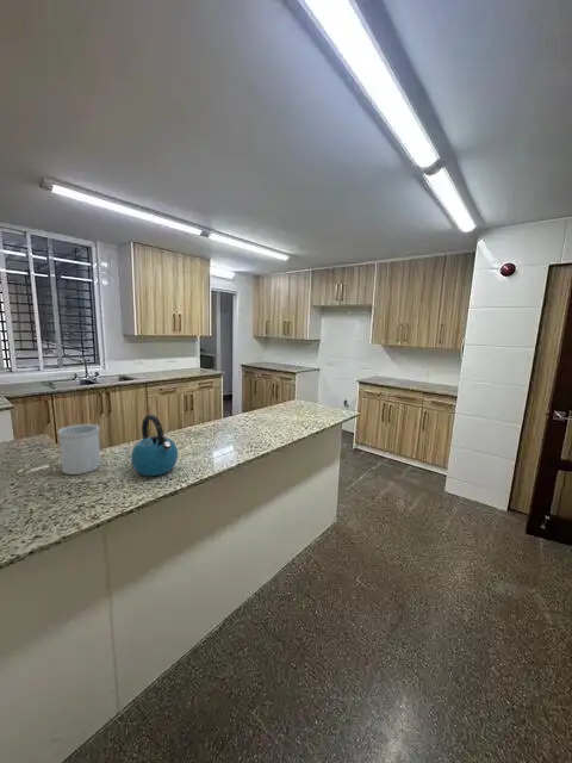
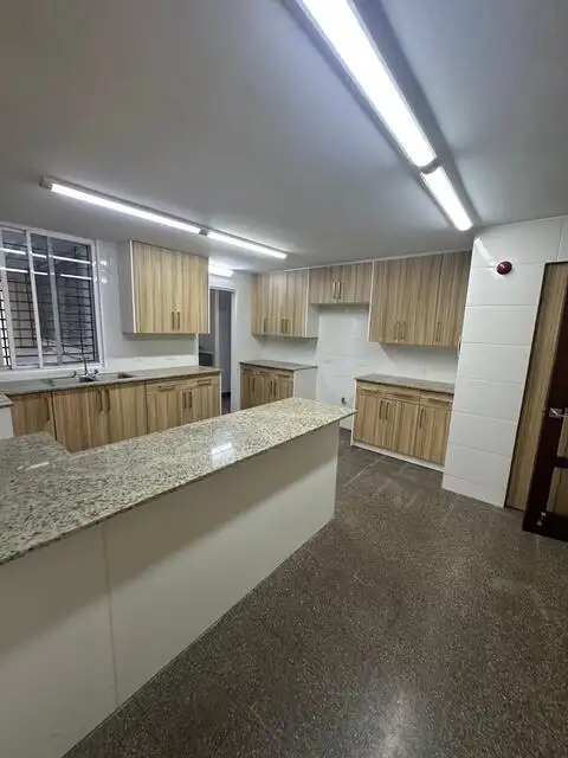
- kettle (155, 443)
- utensil holder (80, 448)
